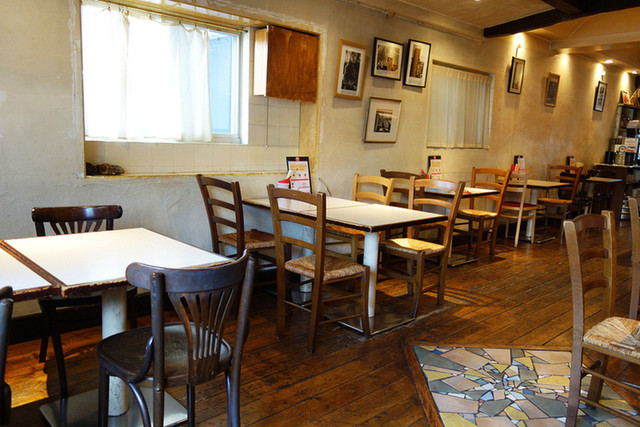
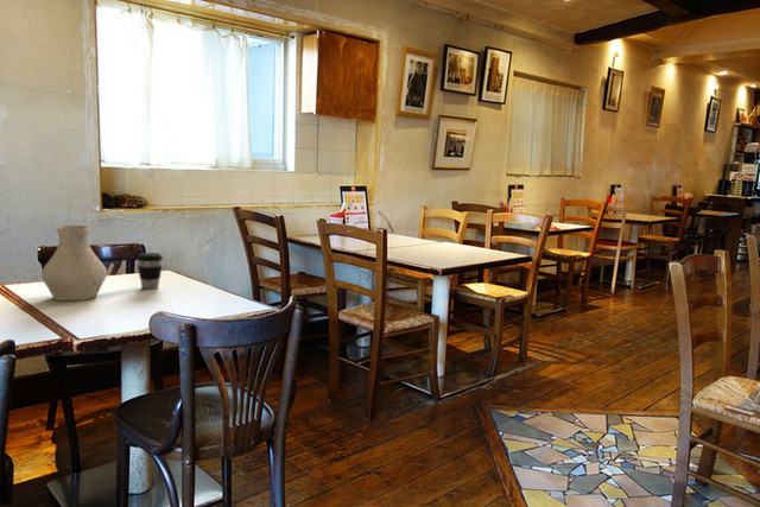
+ coffee cup (150, 271)
+ vase (74, 261)
